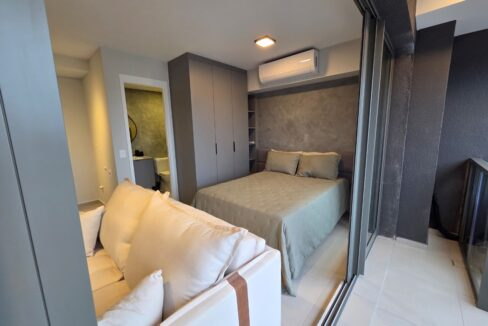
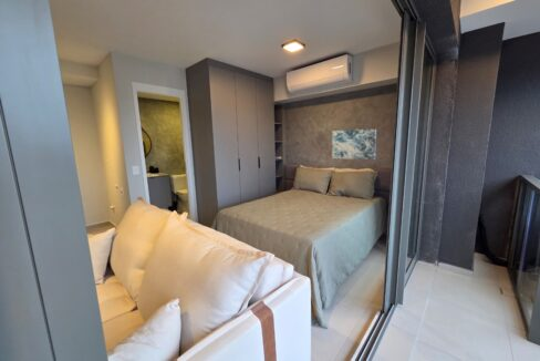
+ wall art (352, 144)
